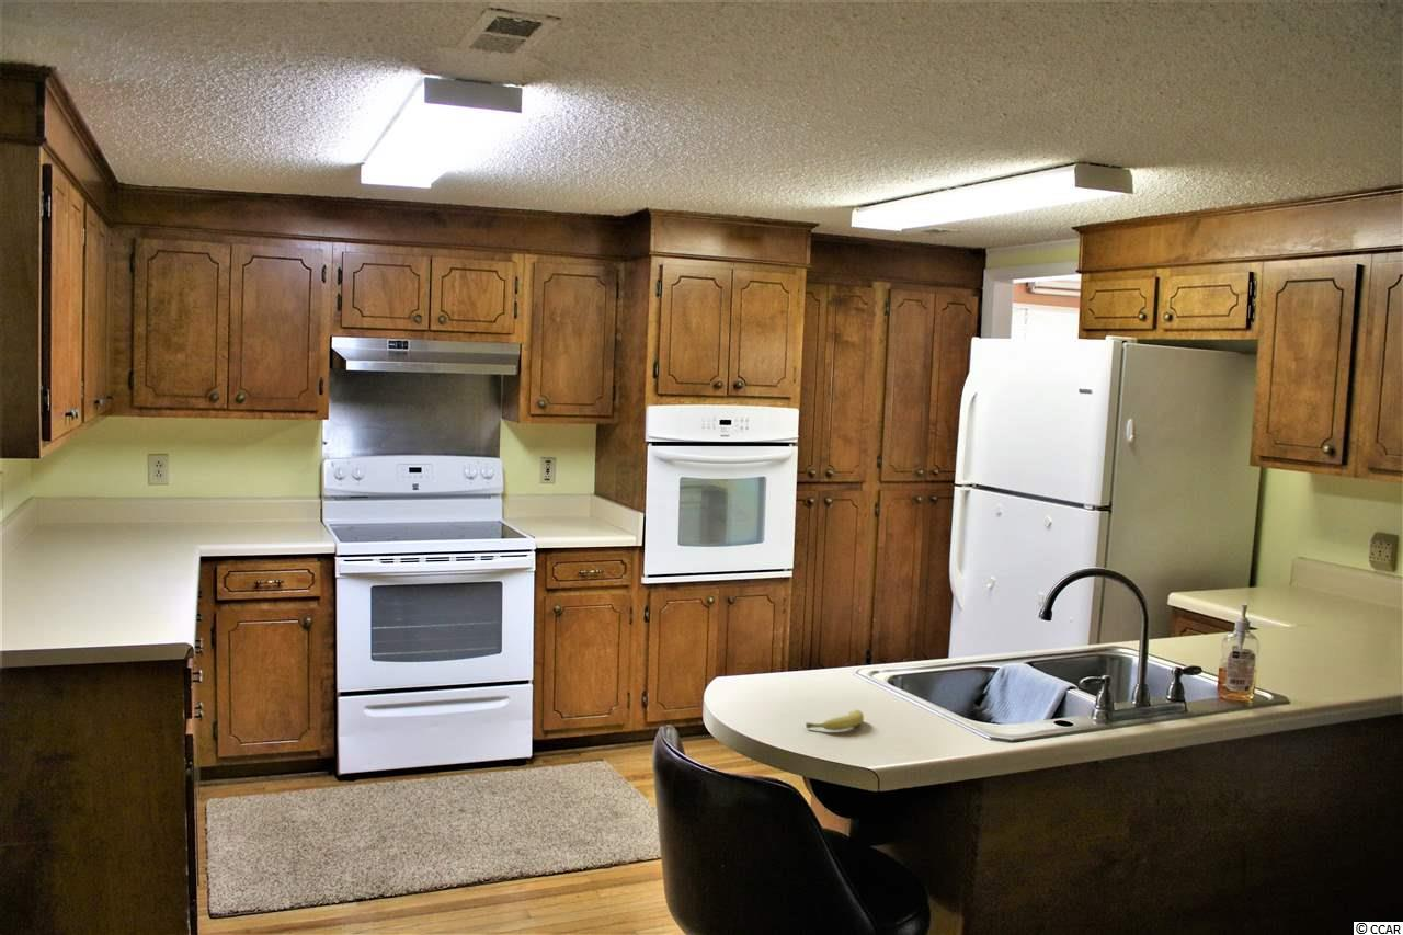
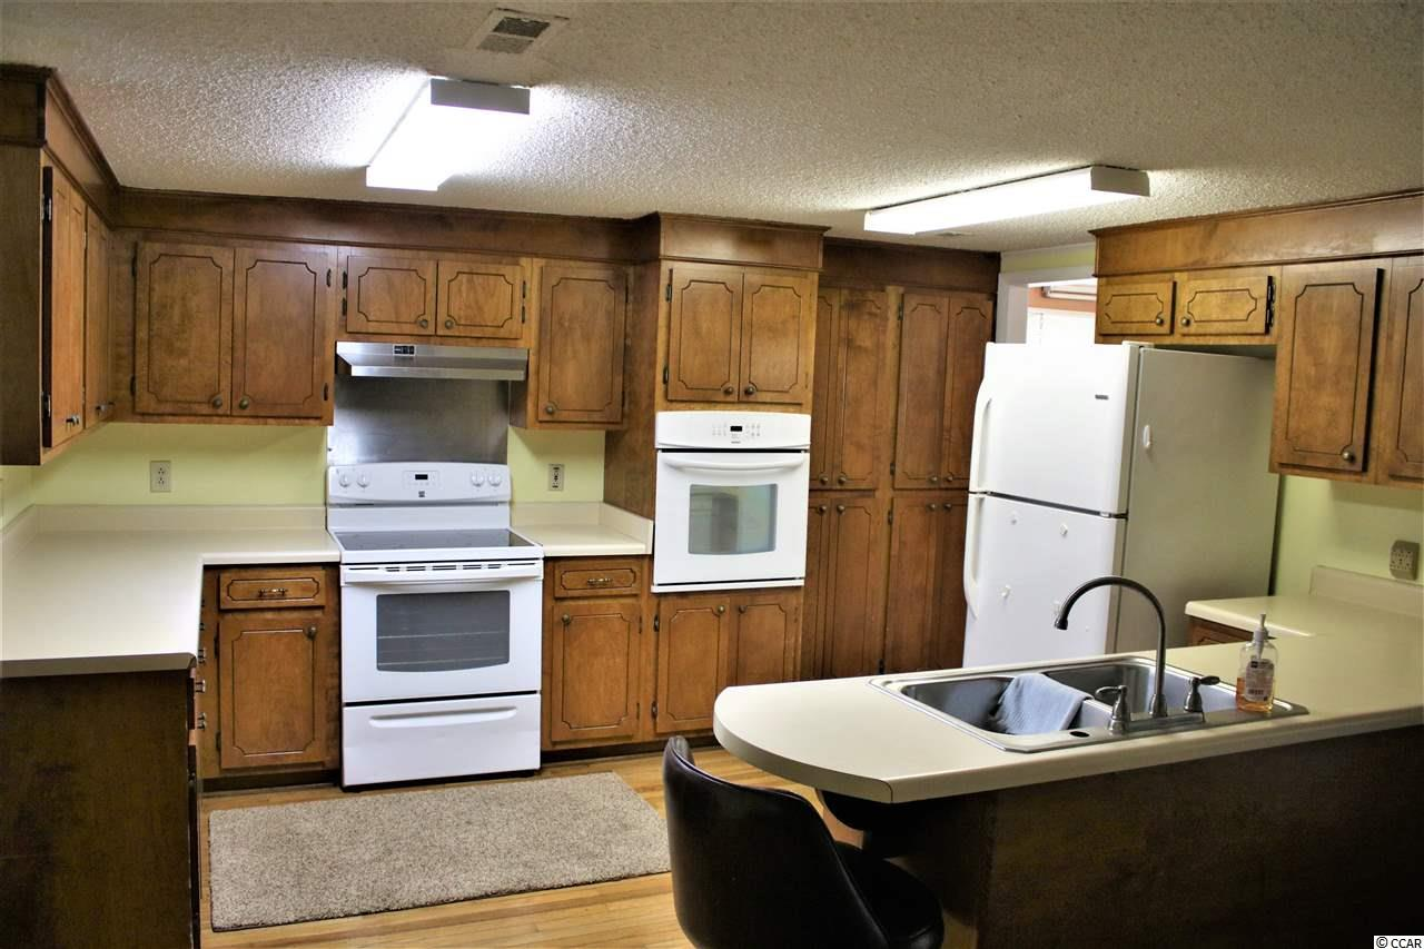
- fruit (840, 719)
